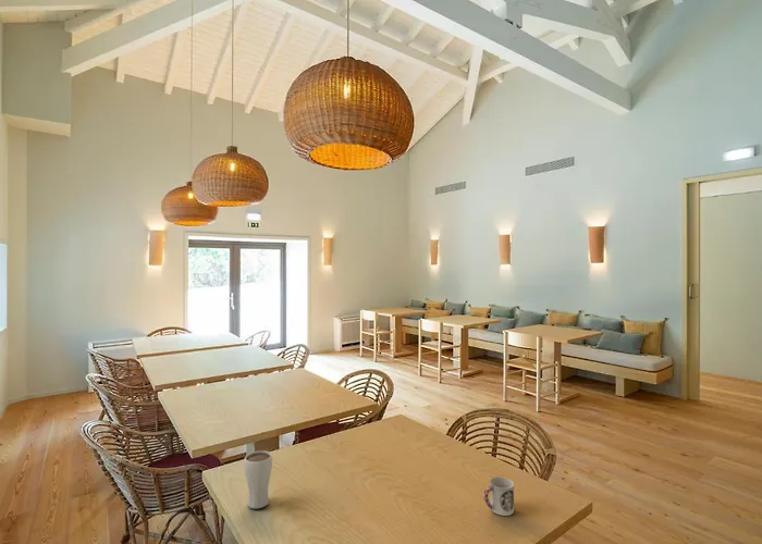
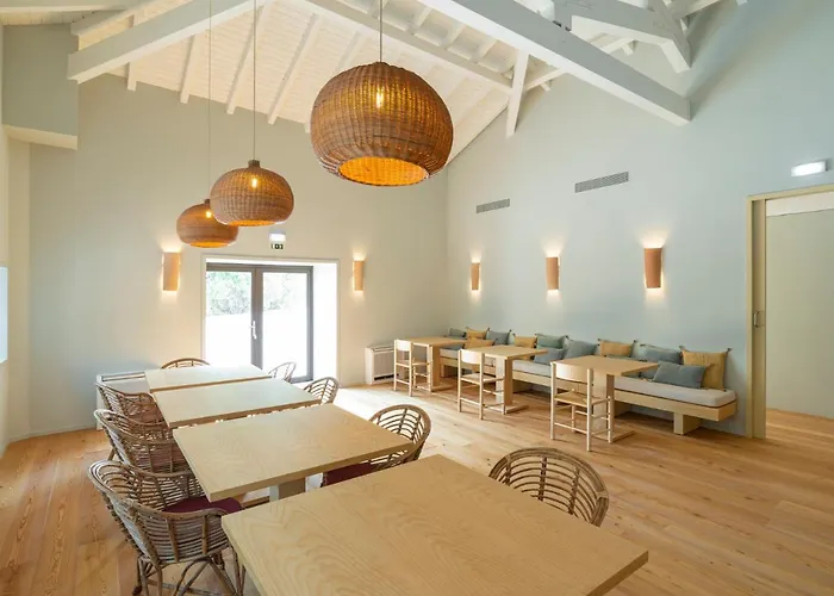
- drinking glass (258, 480)
- cup (497, 496)
